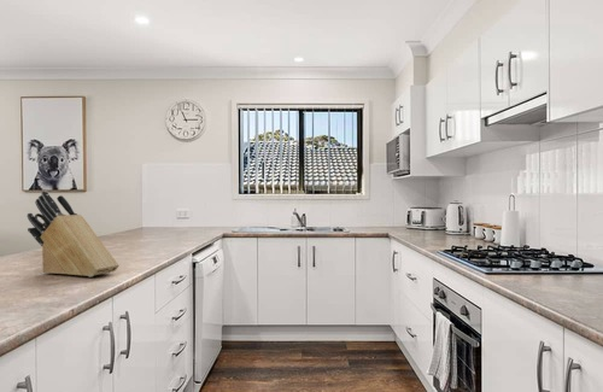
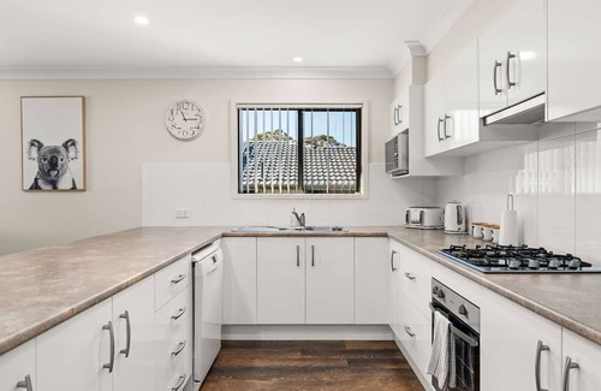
- knife block (71, 232)
